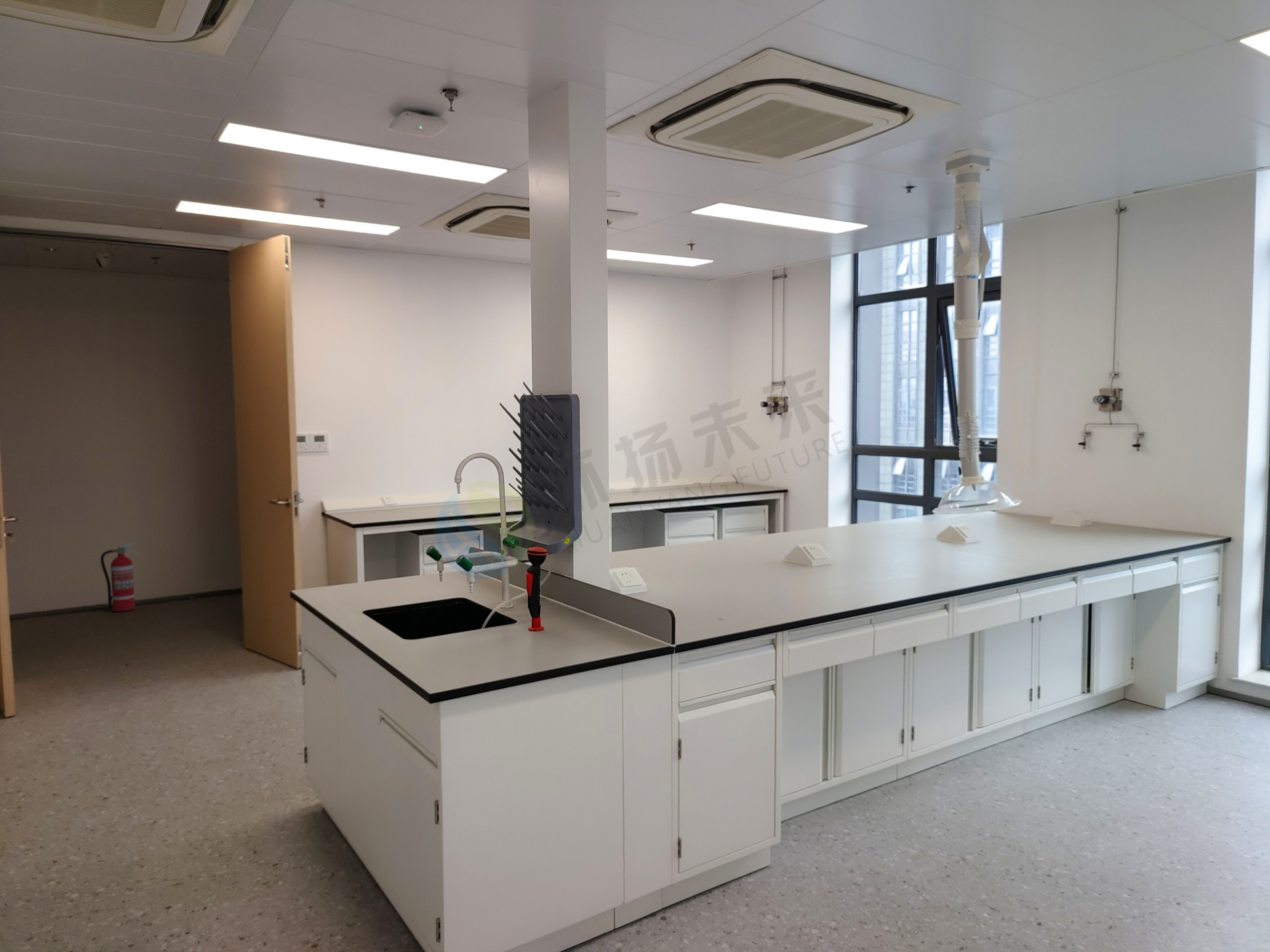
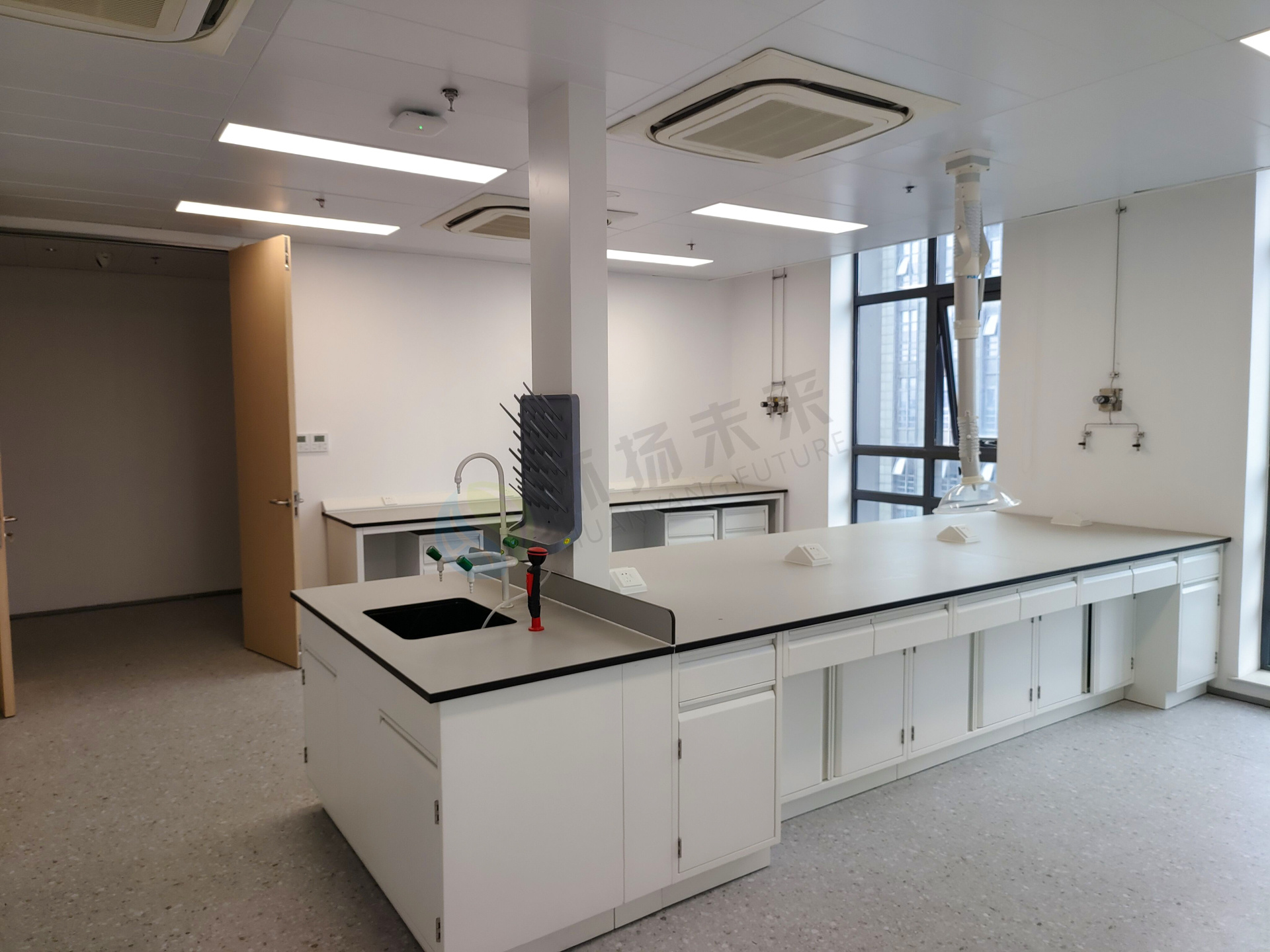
- fire extinguisher (120, 576)
